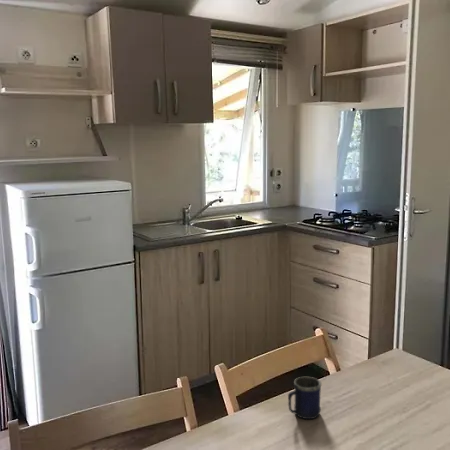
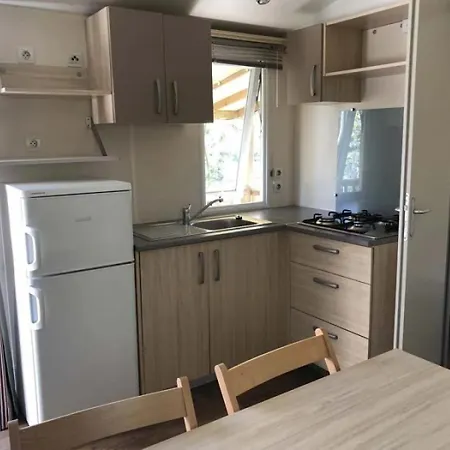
- mug (303, 398)
